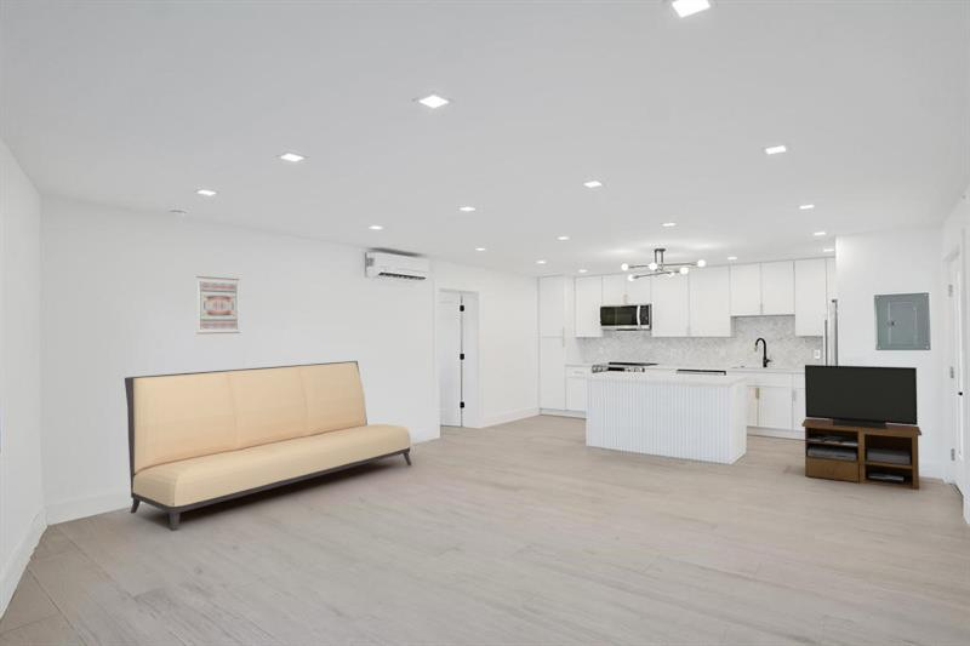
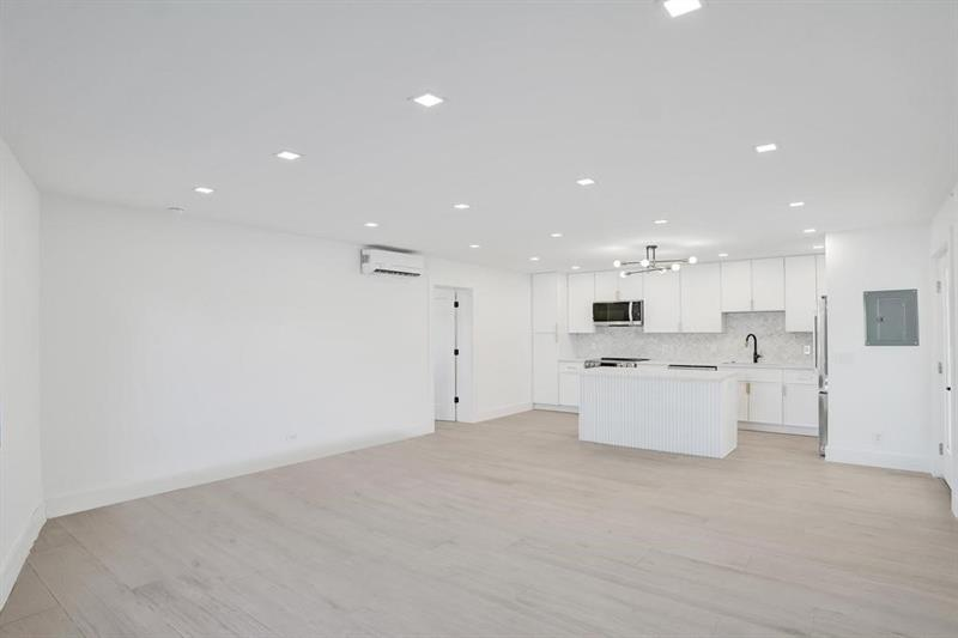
- tv stand (858, 422)
- wall art (218, 305)
- sofa (286, 427)
